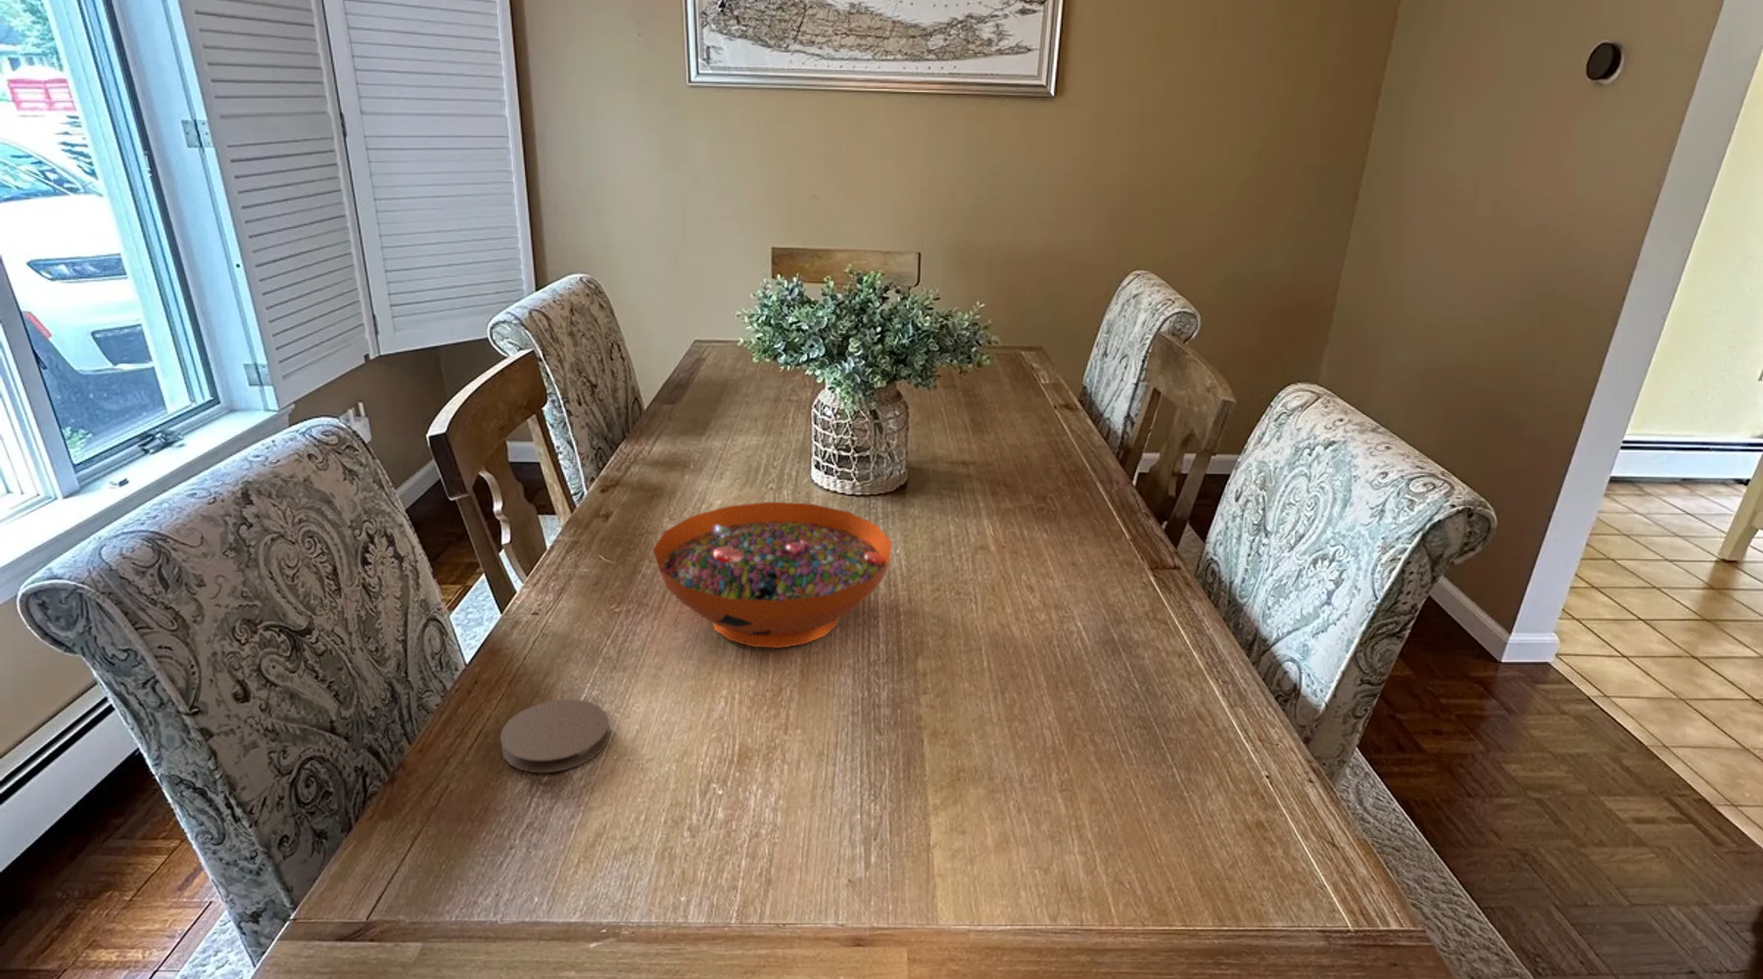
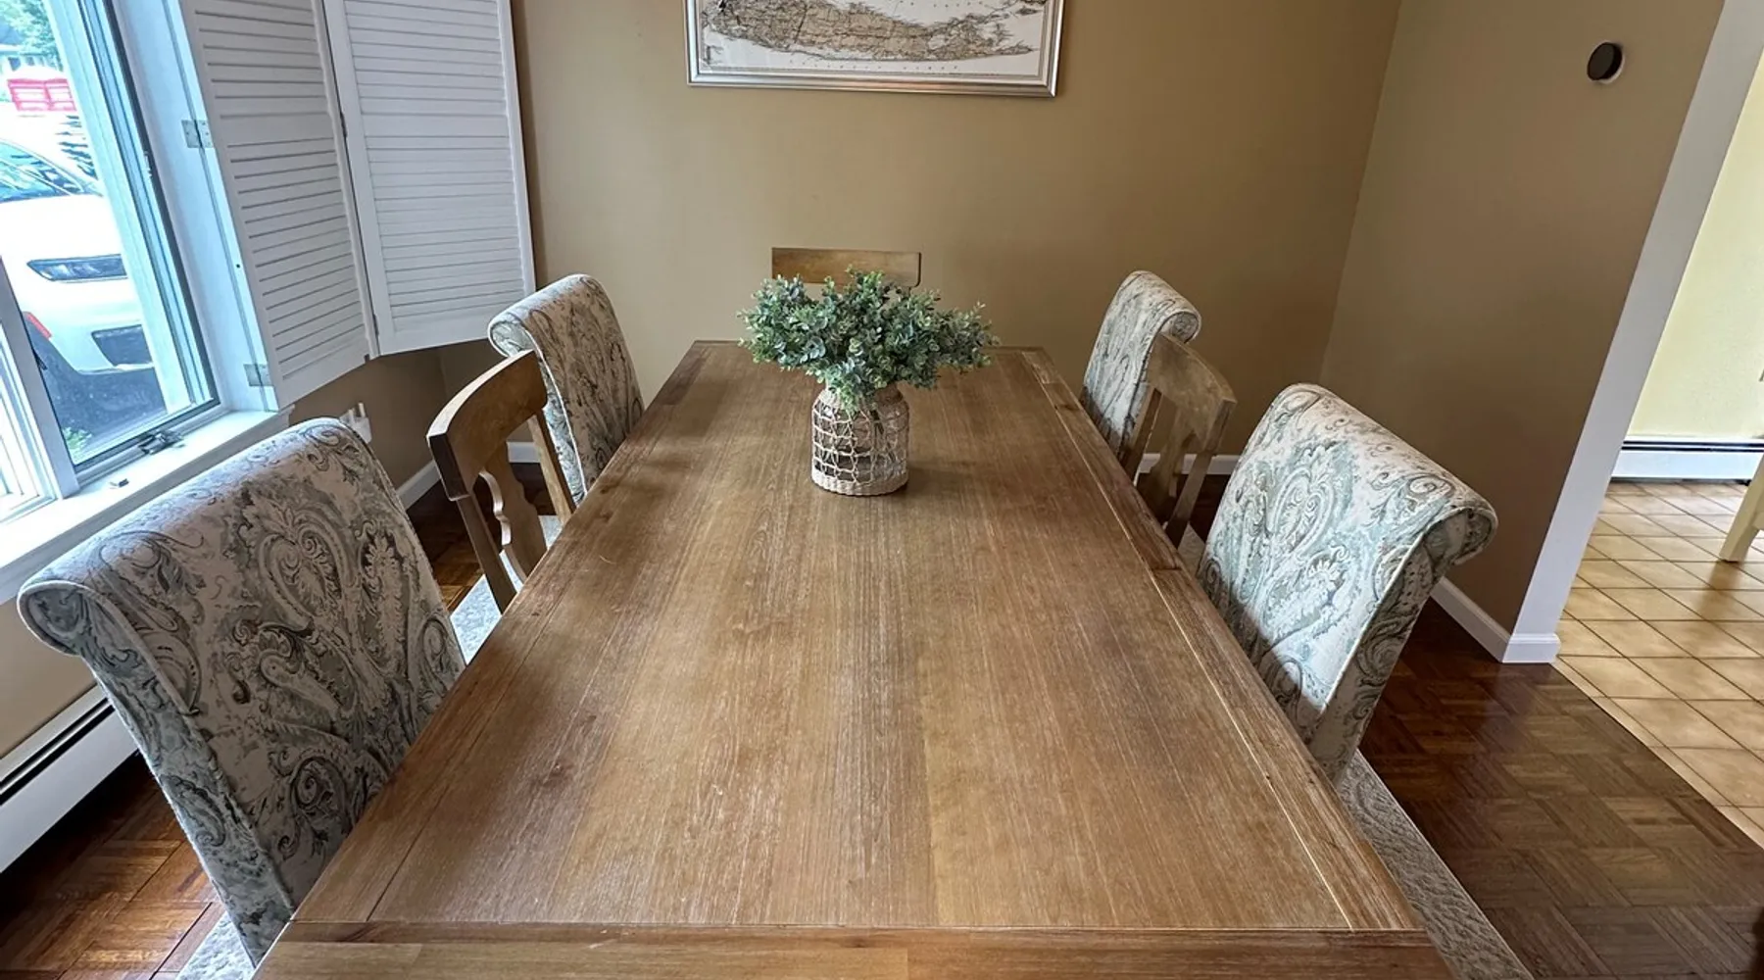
- decorative bowl (774, 581)
- coaster (556, 733)
